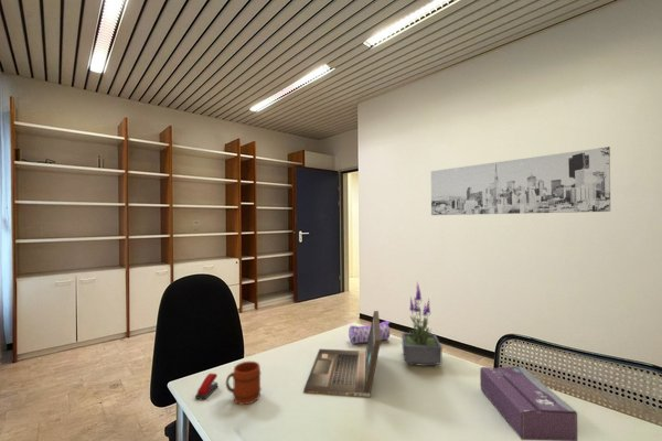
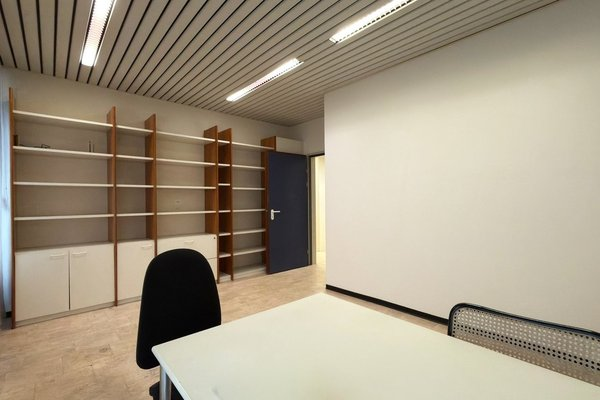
- tissue box (522, 398)
- laptop (345, 351)
- pencil case (369, 331)
- wall art (503, 187)
- mug (243, 381)
- stapler (207, 384)
- potted plant (420, 320)
